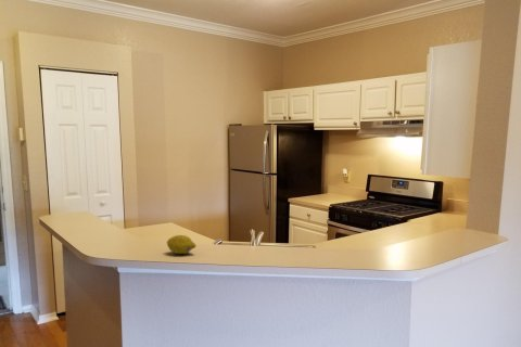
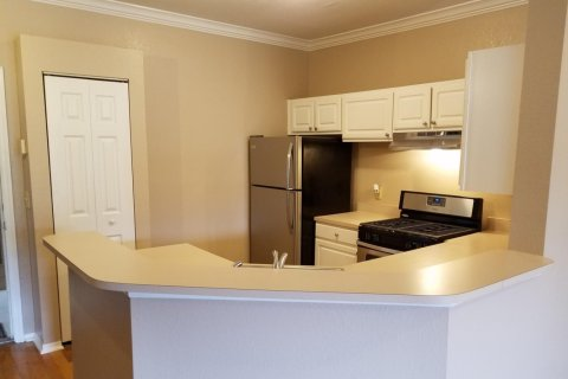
- fruit (181, 244)
